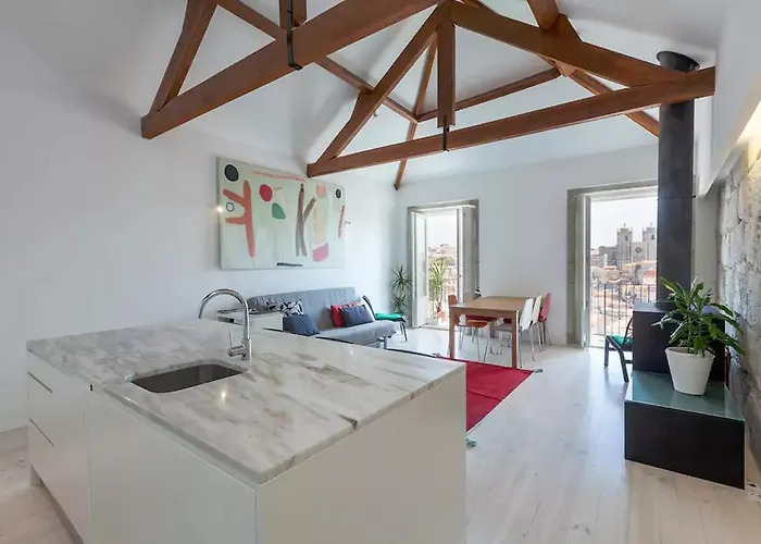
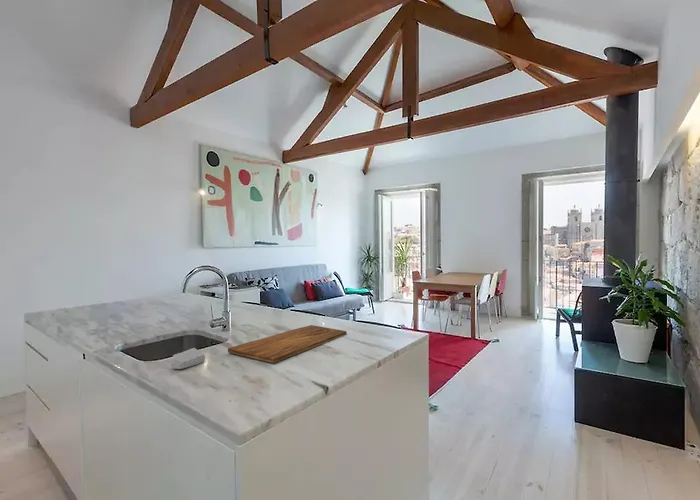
+ soap bar (187, 358)
+ cutting board (293, 340)
